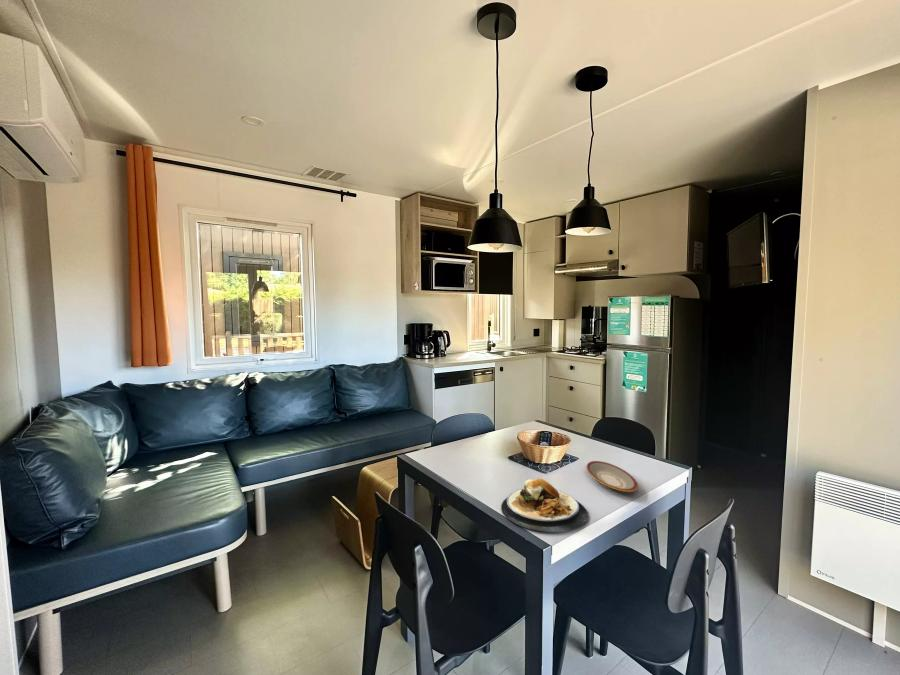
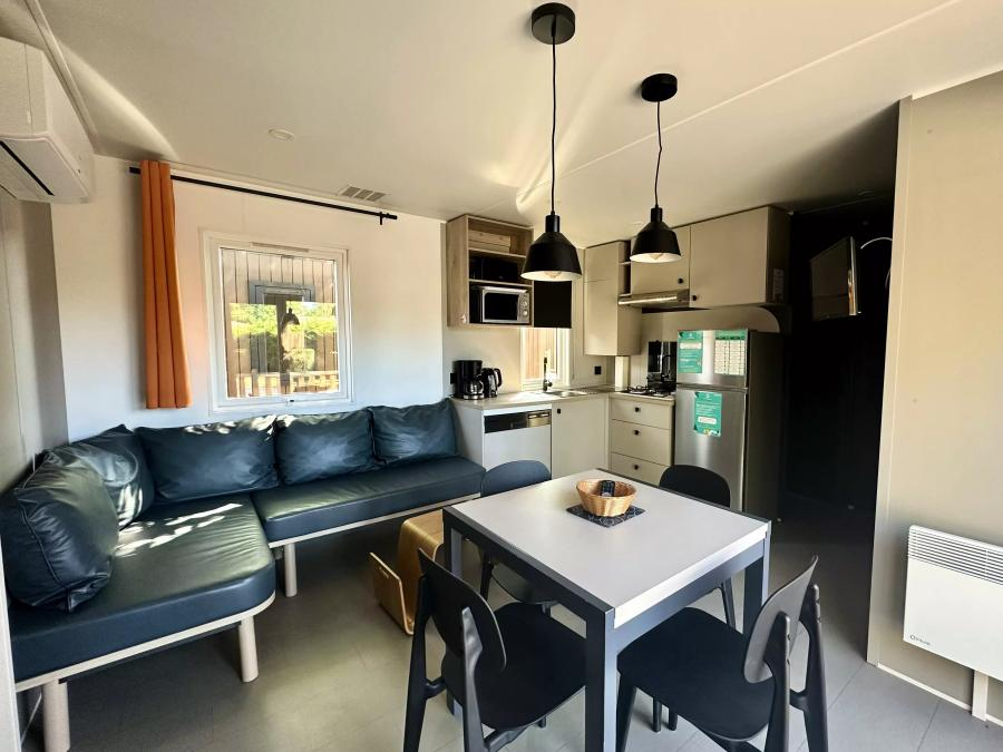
- plate (543, 497)
- plate (610, 477)
